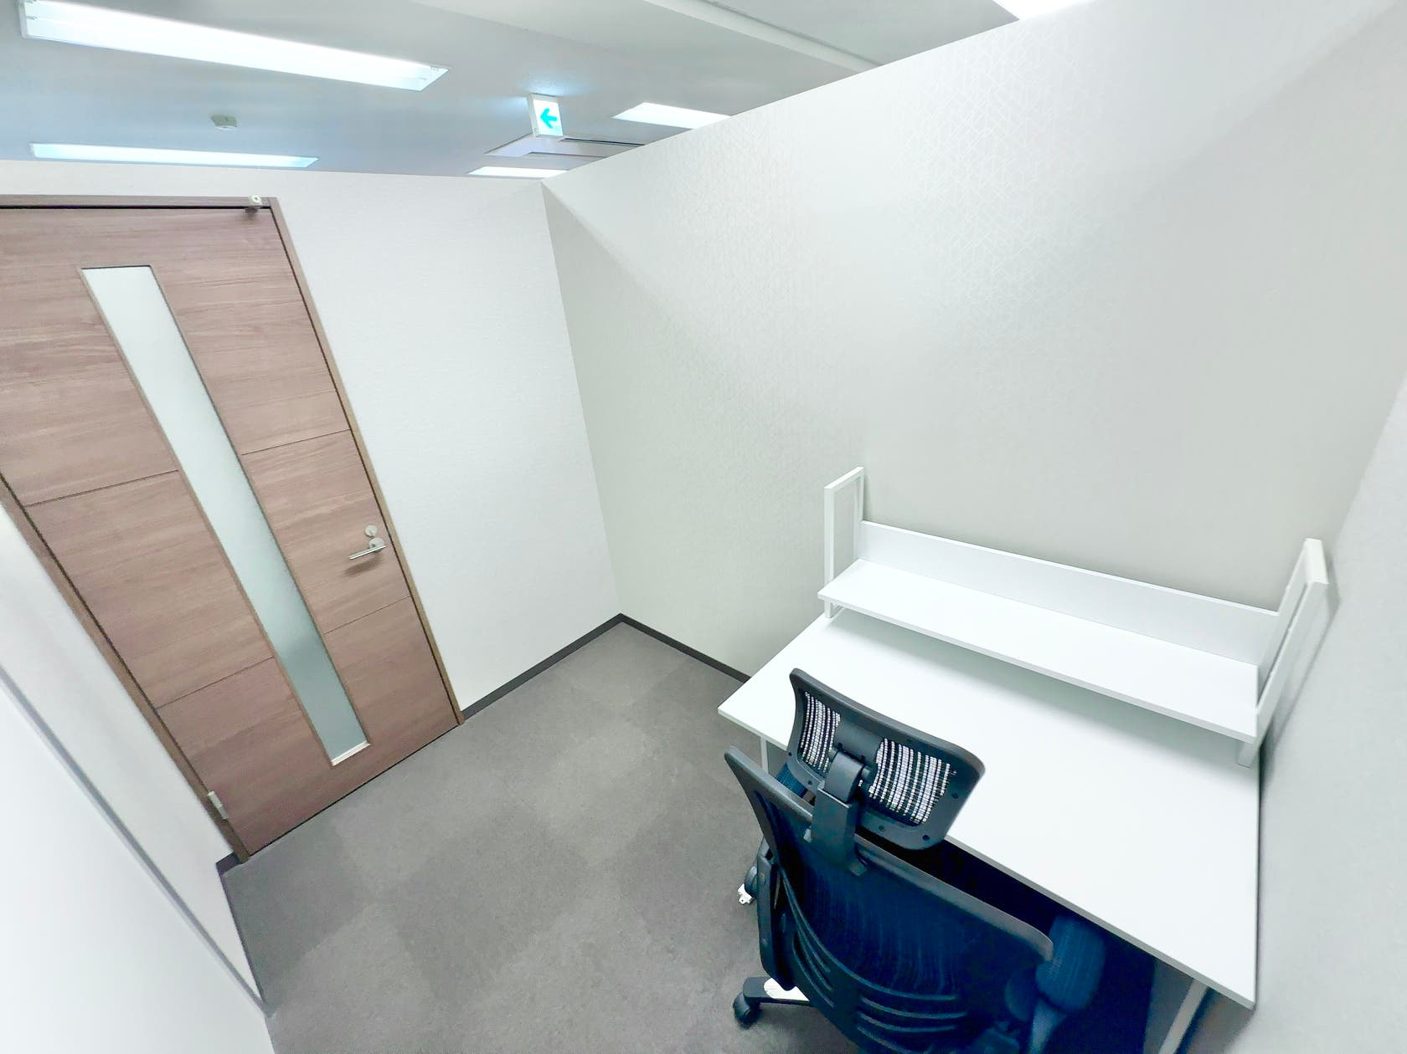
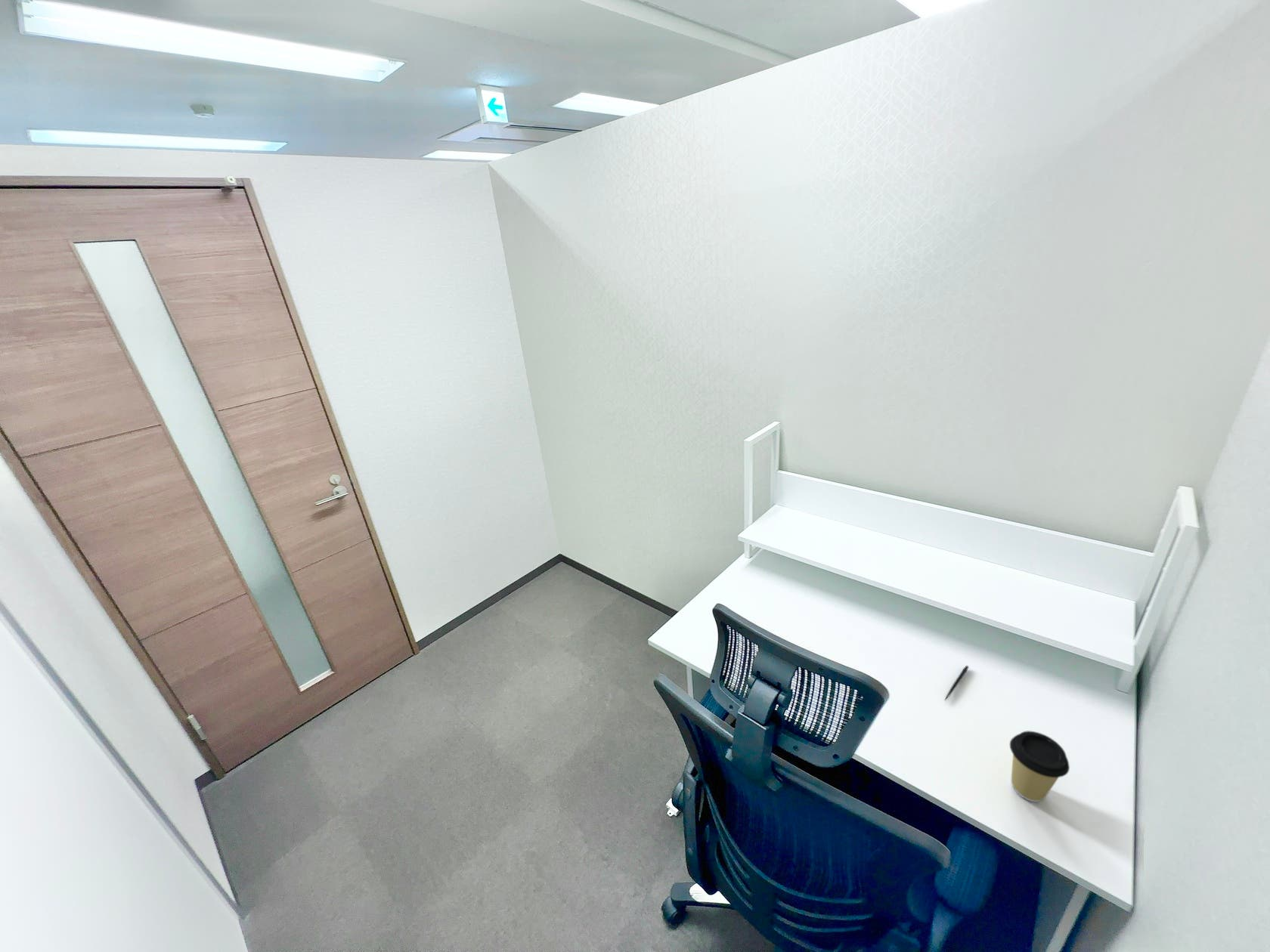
+ pen (956, 682)
+ coffee cup (1033, 769)
